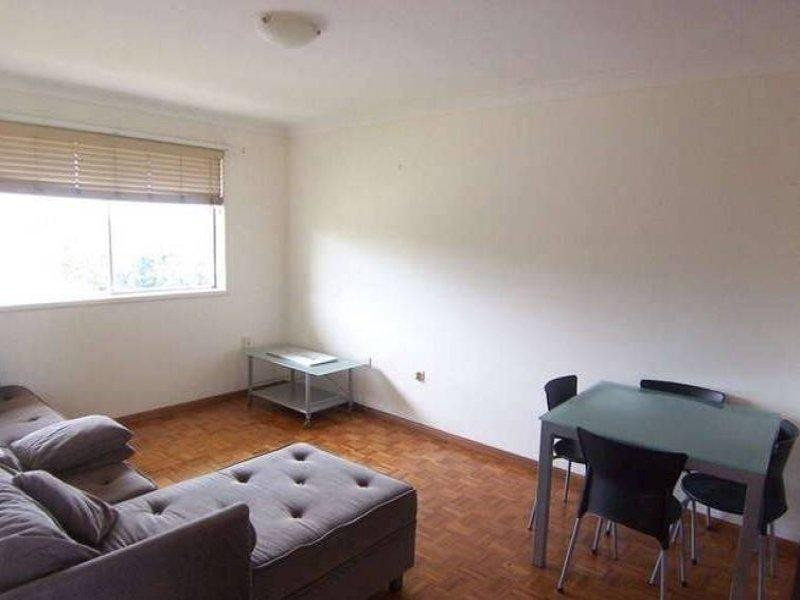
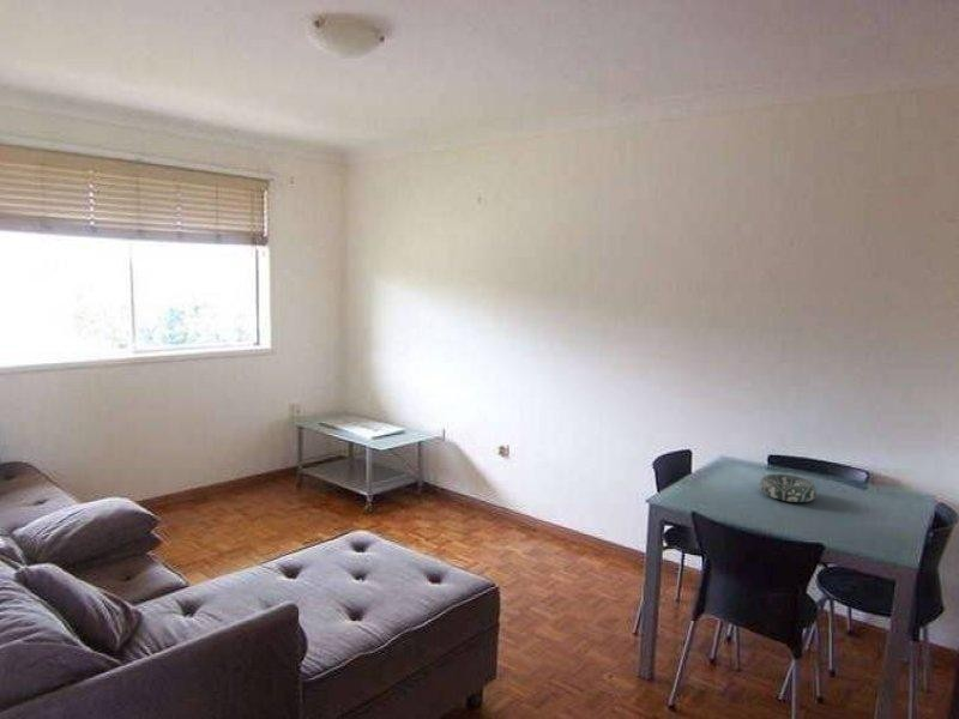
+ decorative bowl (788, 488)
